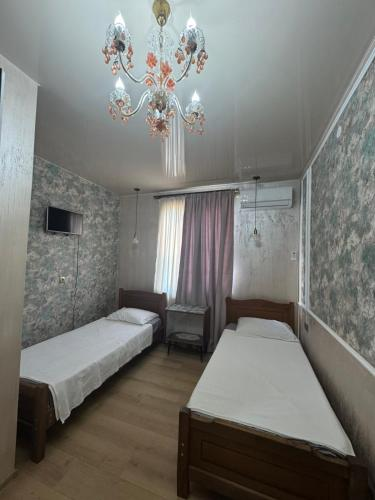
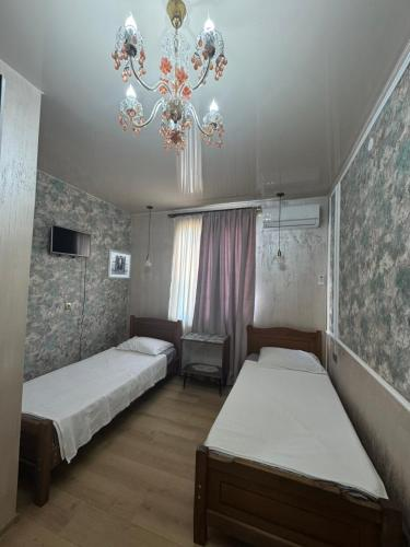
+ wall art (119, 265)
